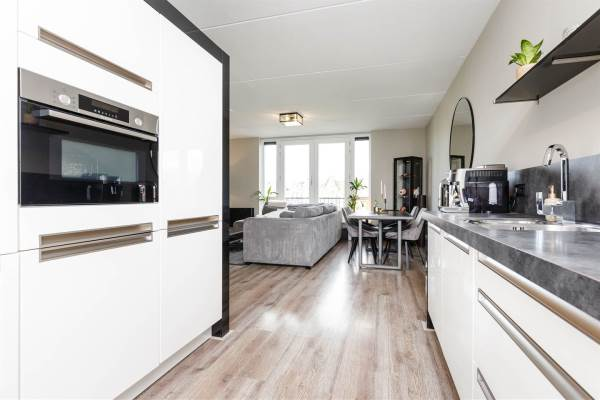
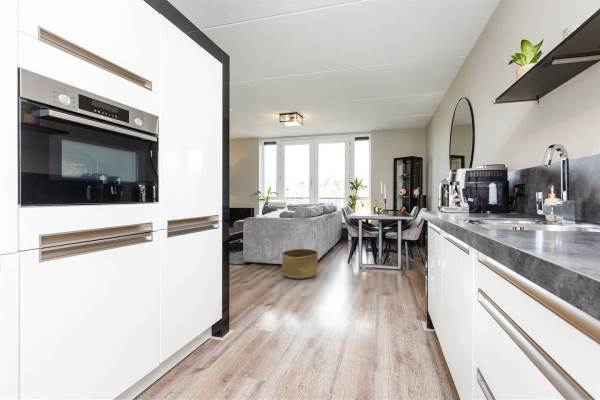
+ basket (299, 263)
